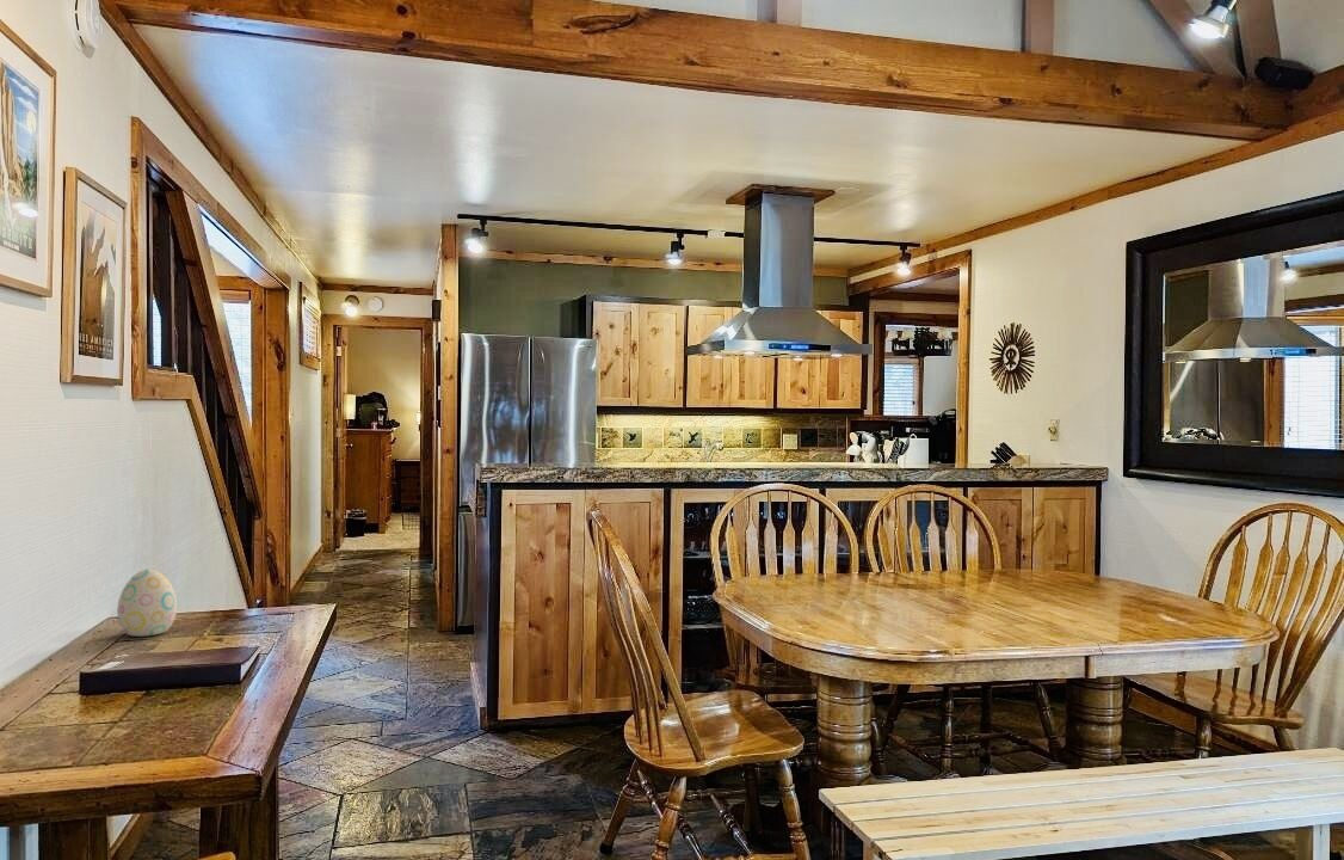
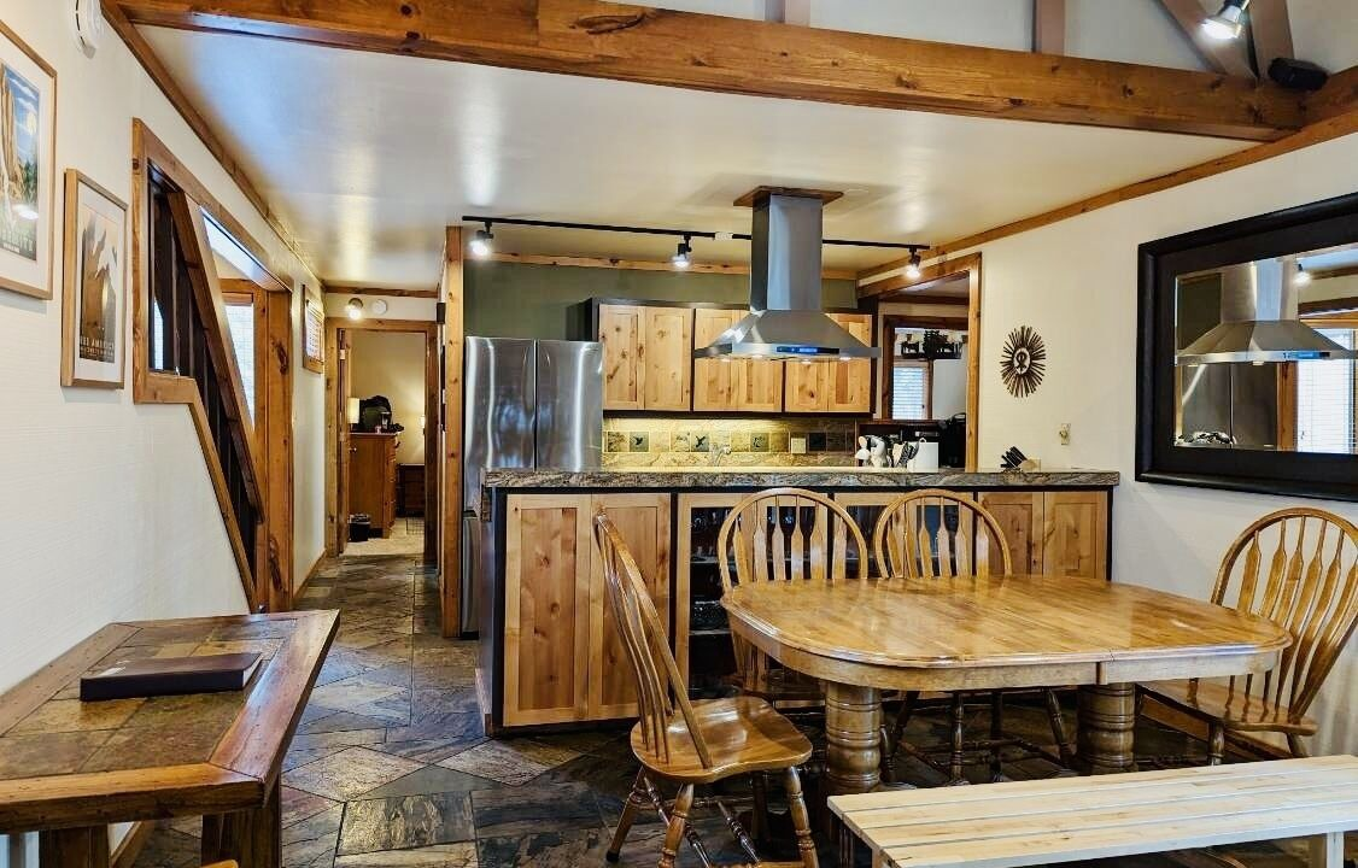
- decorative egg (147, 601)
